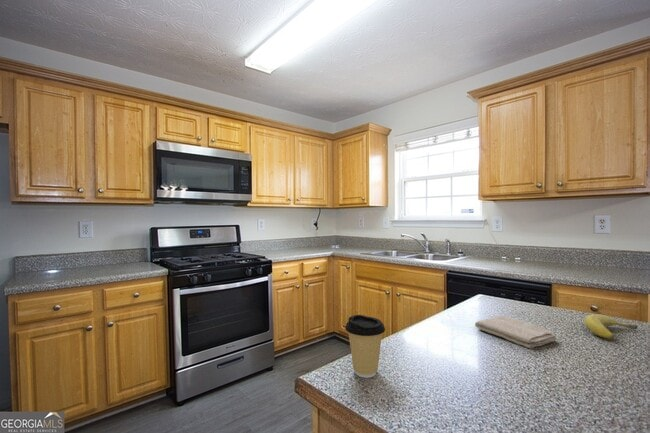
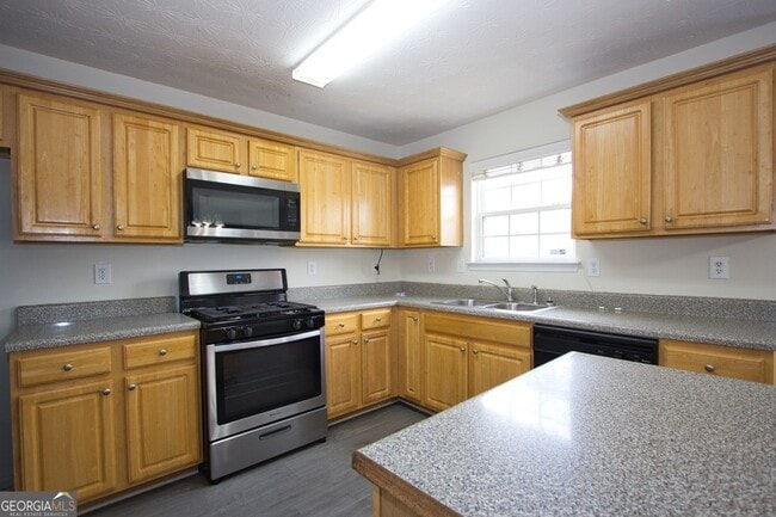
- coffee cup (365, 345)
- fruit (606, 324)
- washcloth (513, 329)
